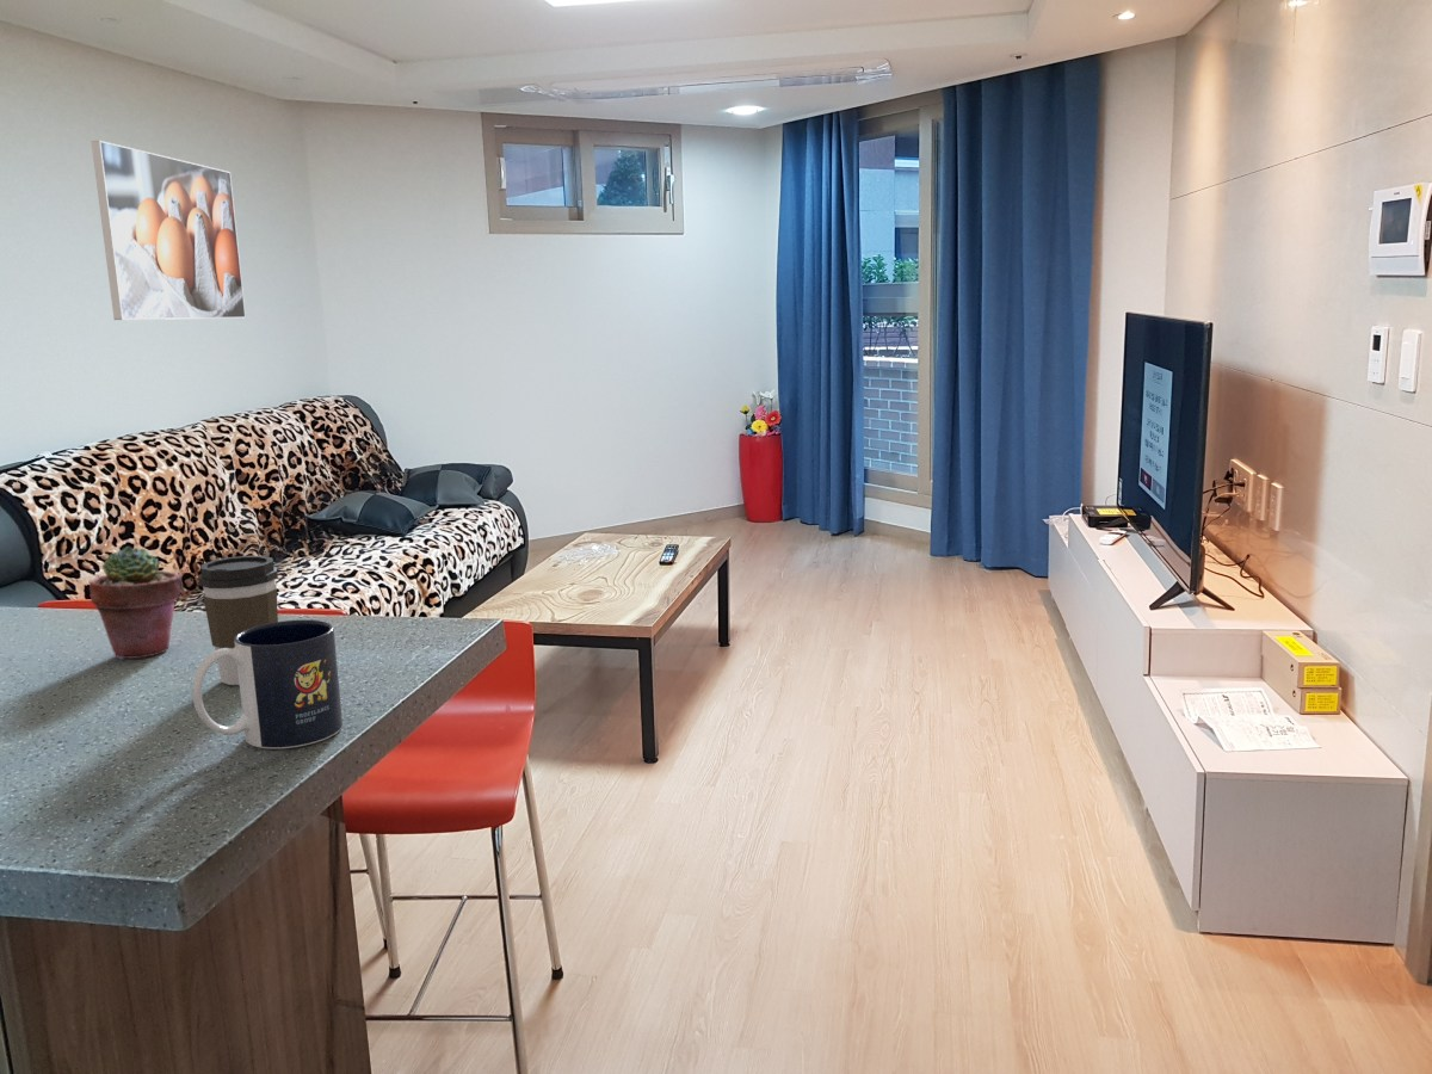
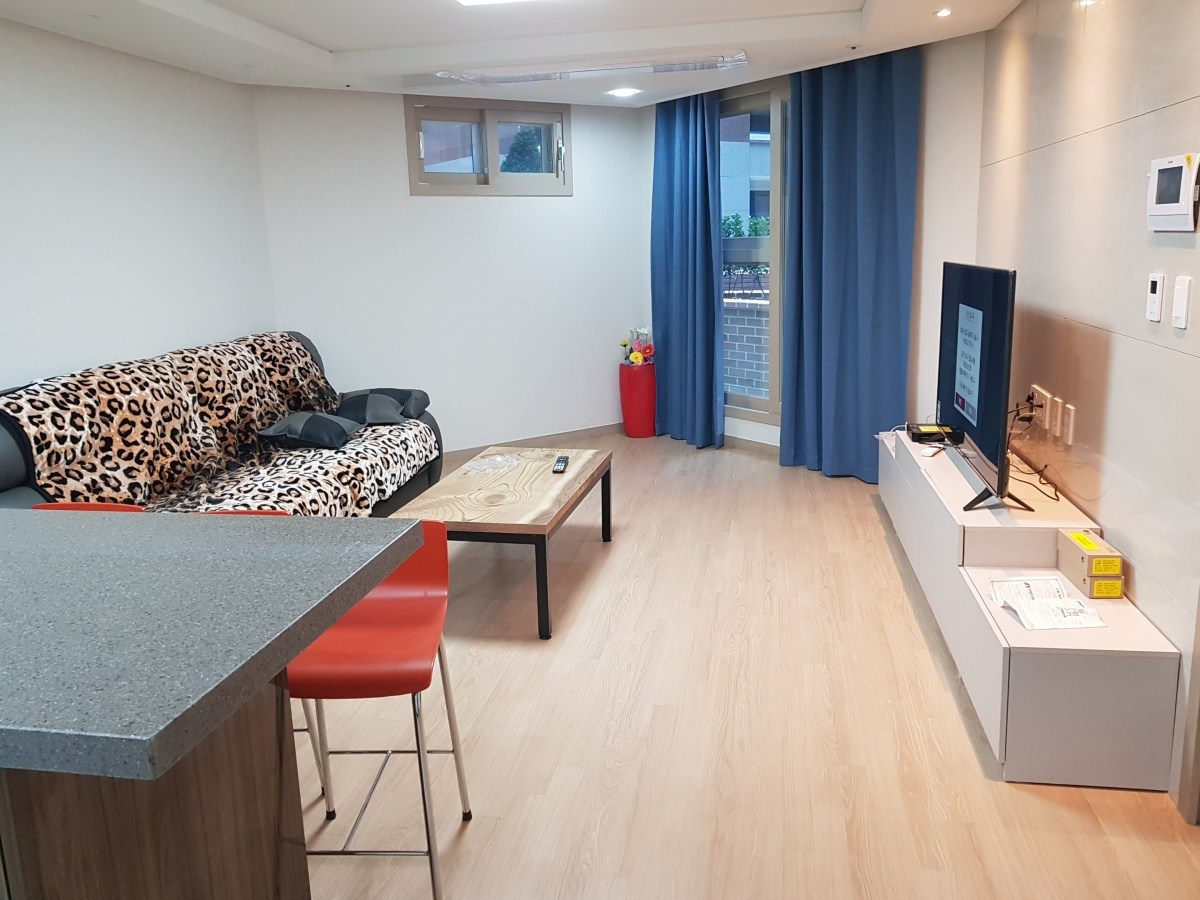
- coffee cup (243, 619)
- mug (266, 686)
- potted succulent (136, 599)
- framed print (177, 239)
